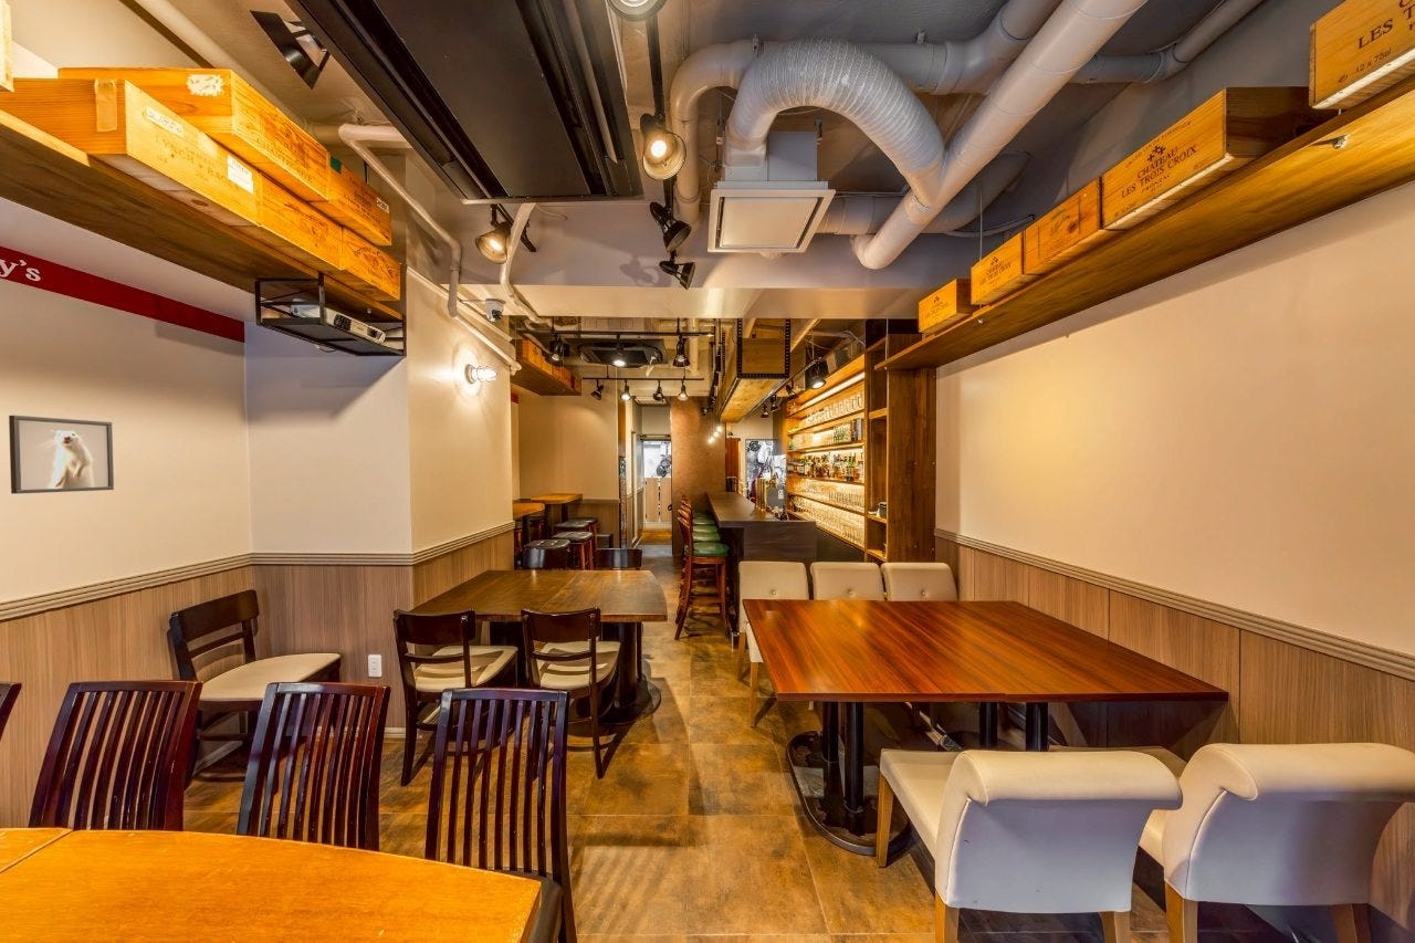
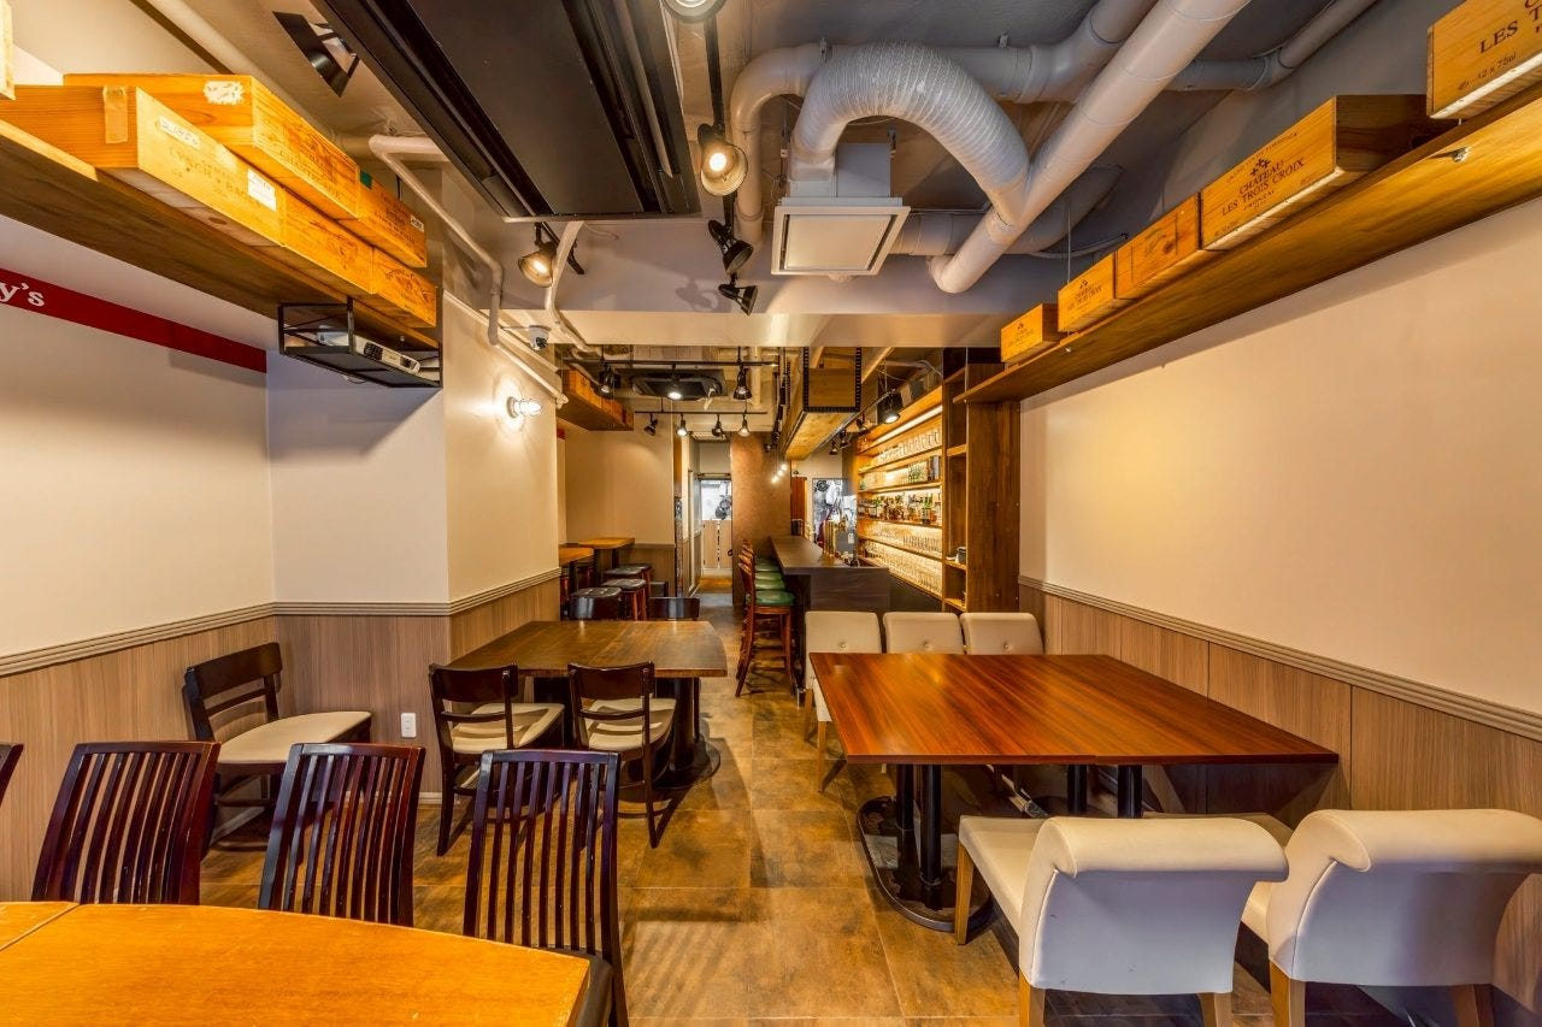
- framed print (65, 454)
